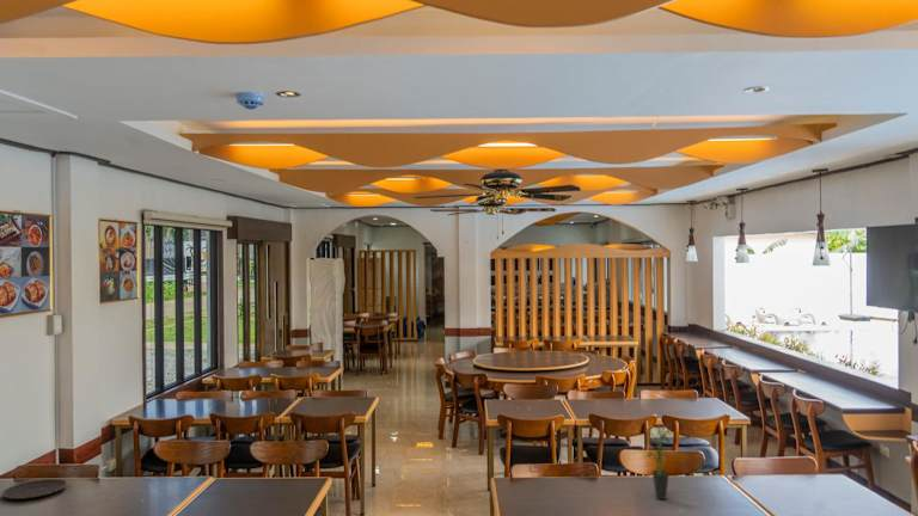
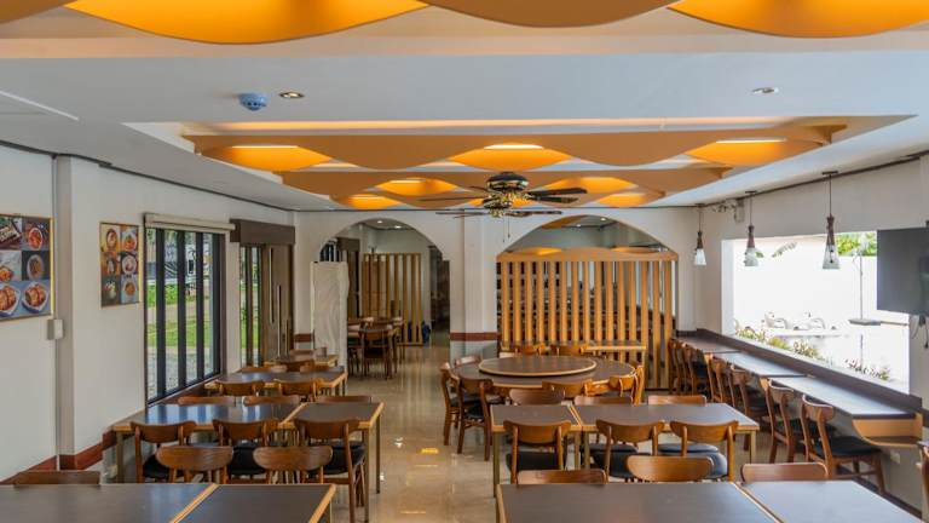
- plate (35, 490)
- potted plant (657, 462)
